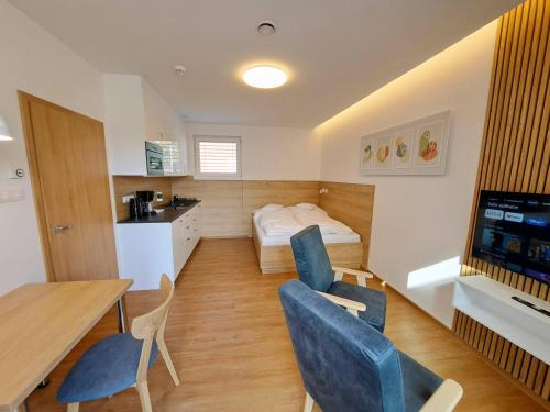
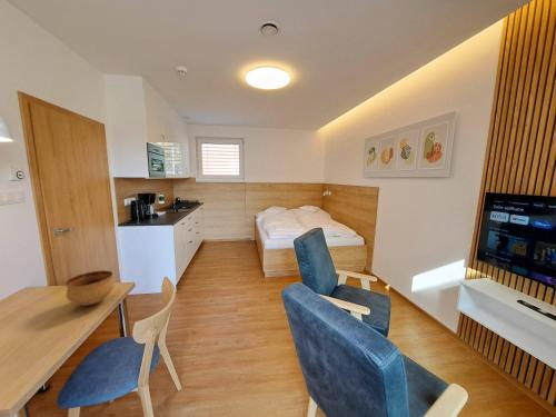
+ bowl (91, 290)
